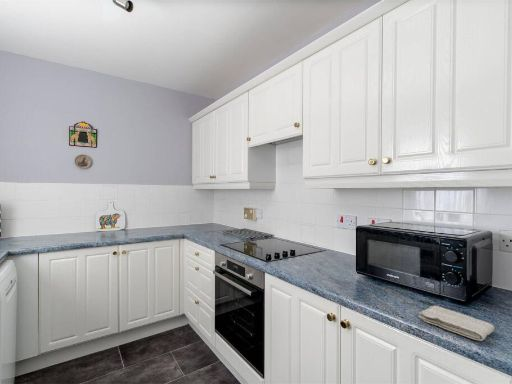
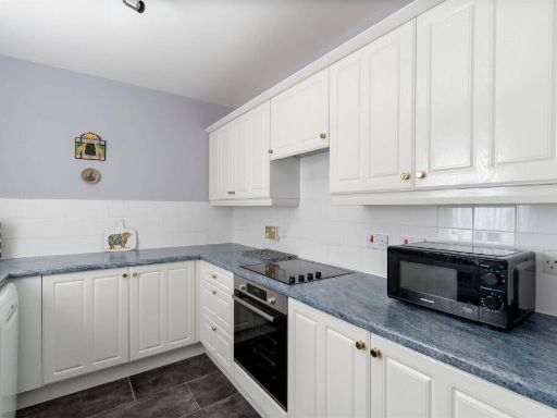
- washcloth (454, 320)
